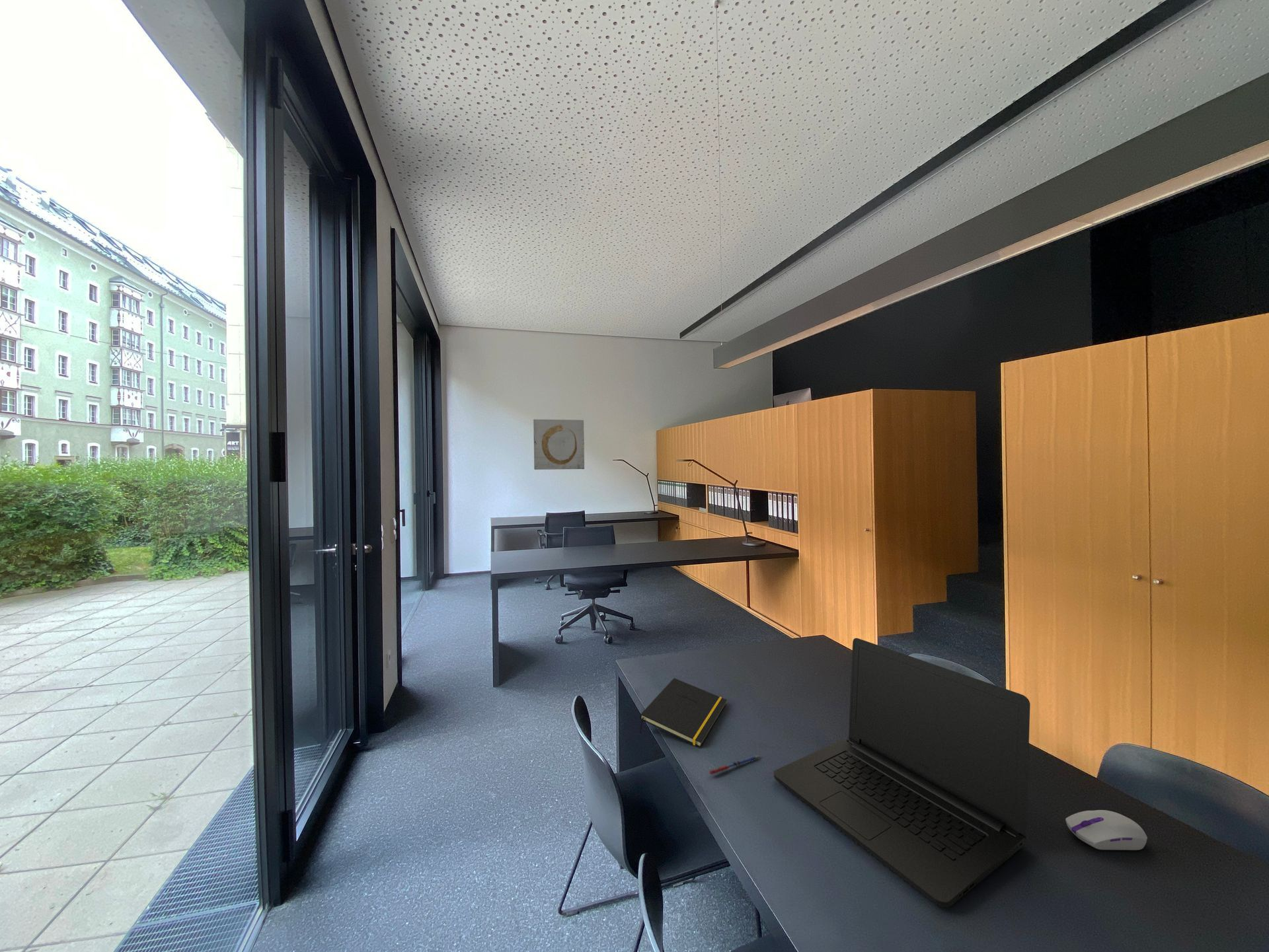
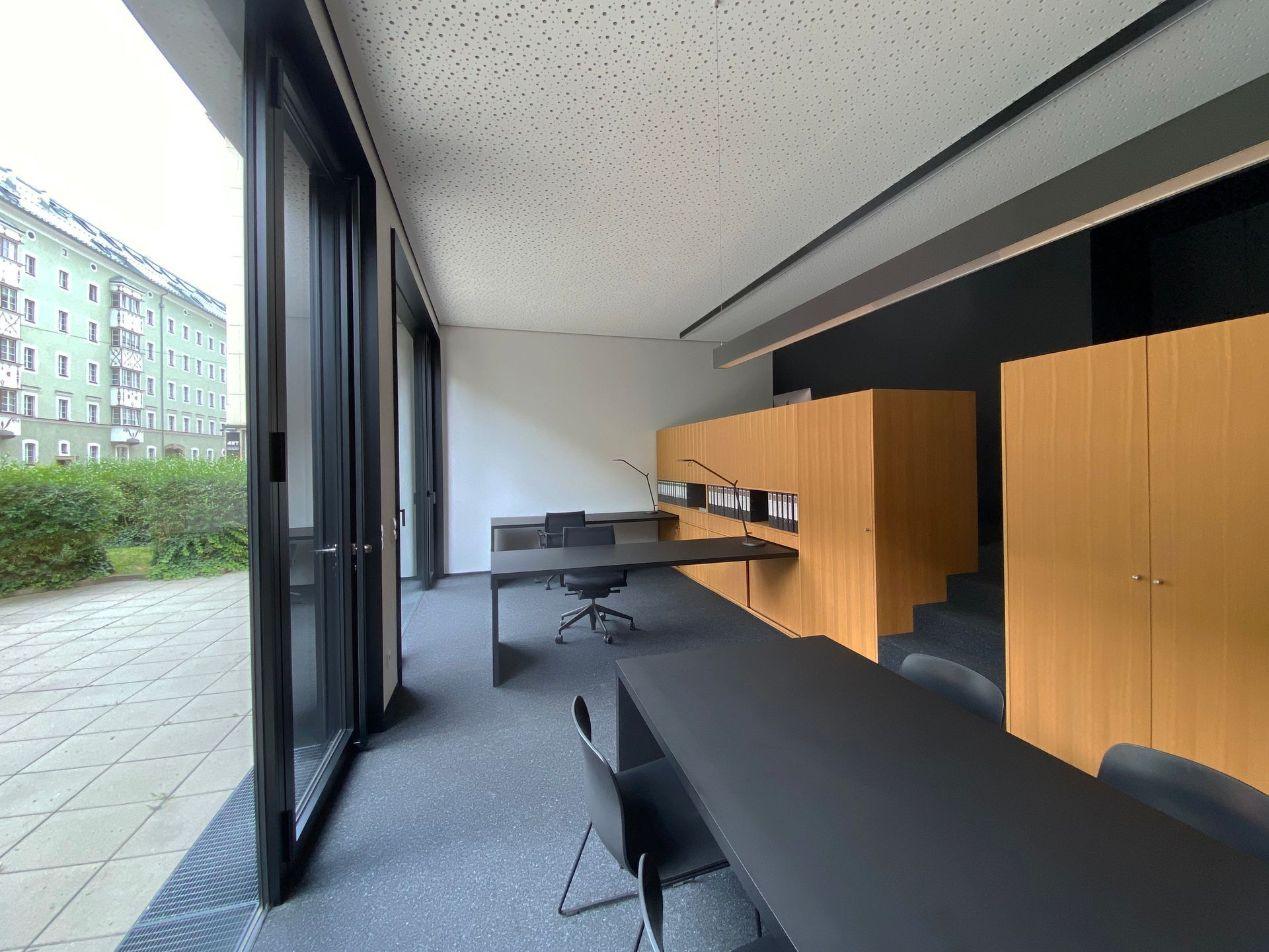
- wall art (559, 445)
- pen (735, 764)
- laptop (888, 742)
- notepad (685, 709)
- computer mouse (1107, 827)
